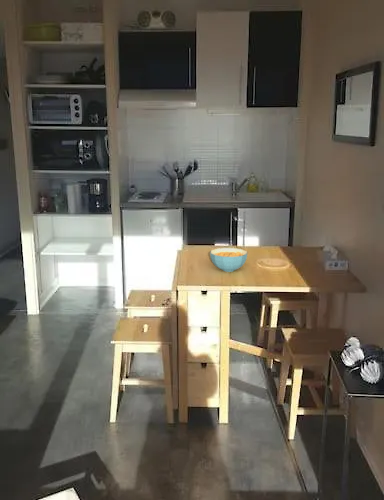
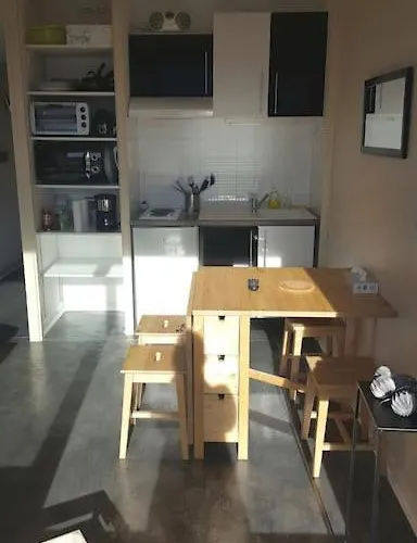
- cereal bowl (228, 261)
